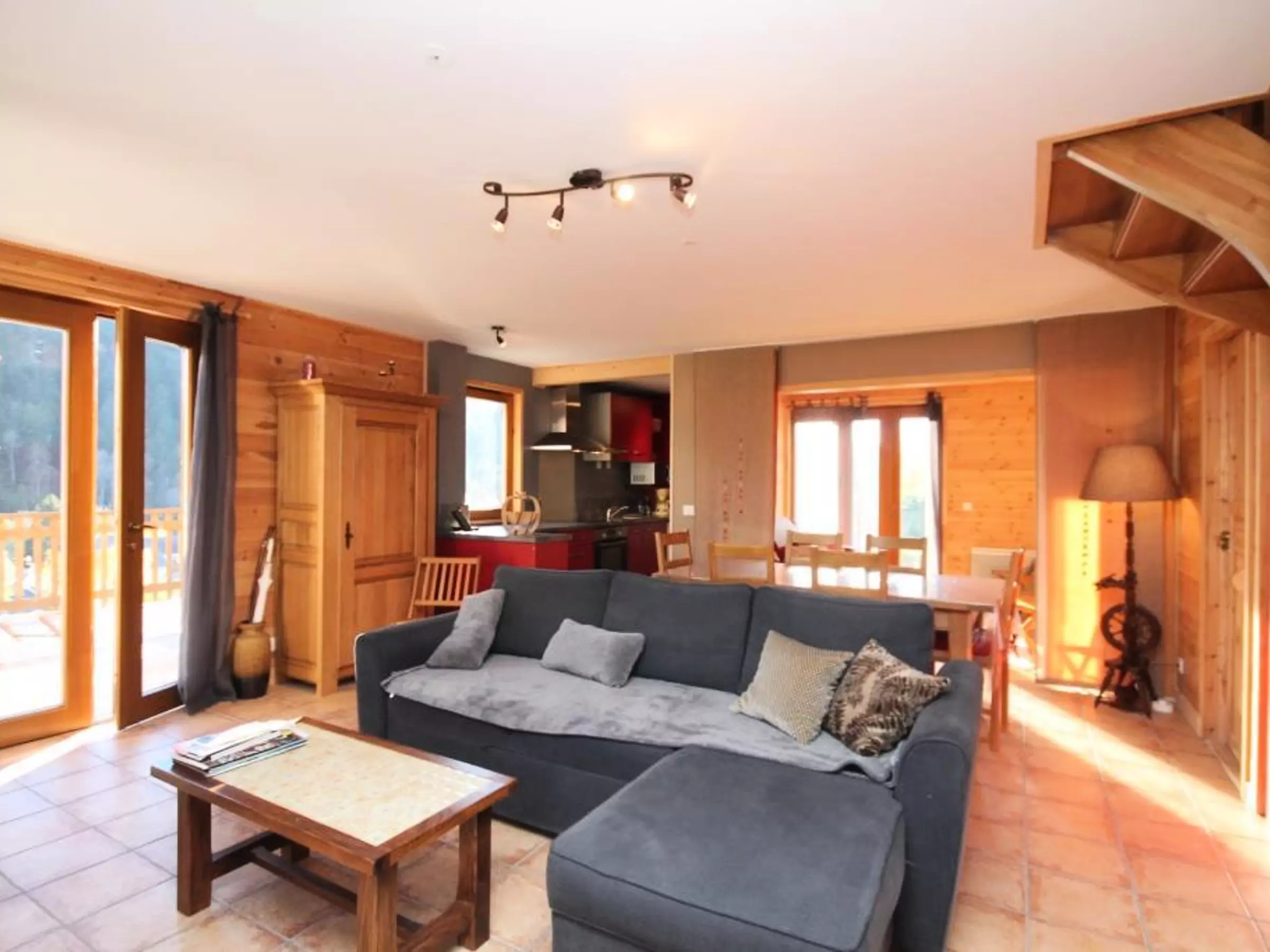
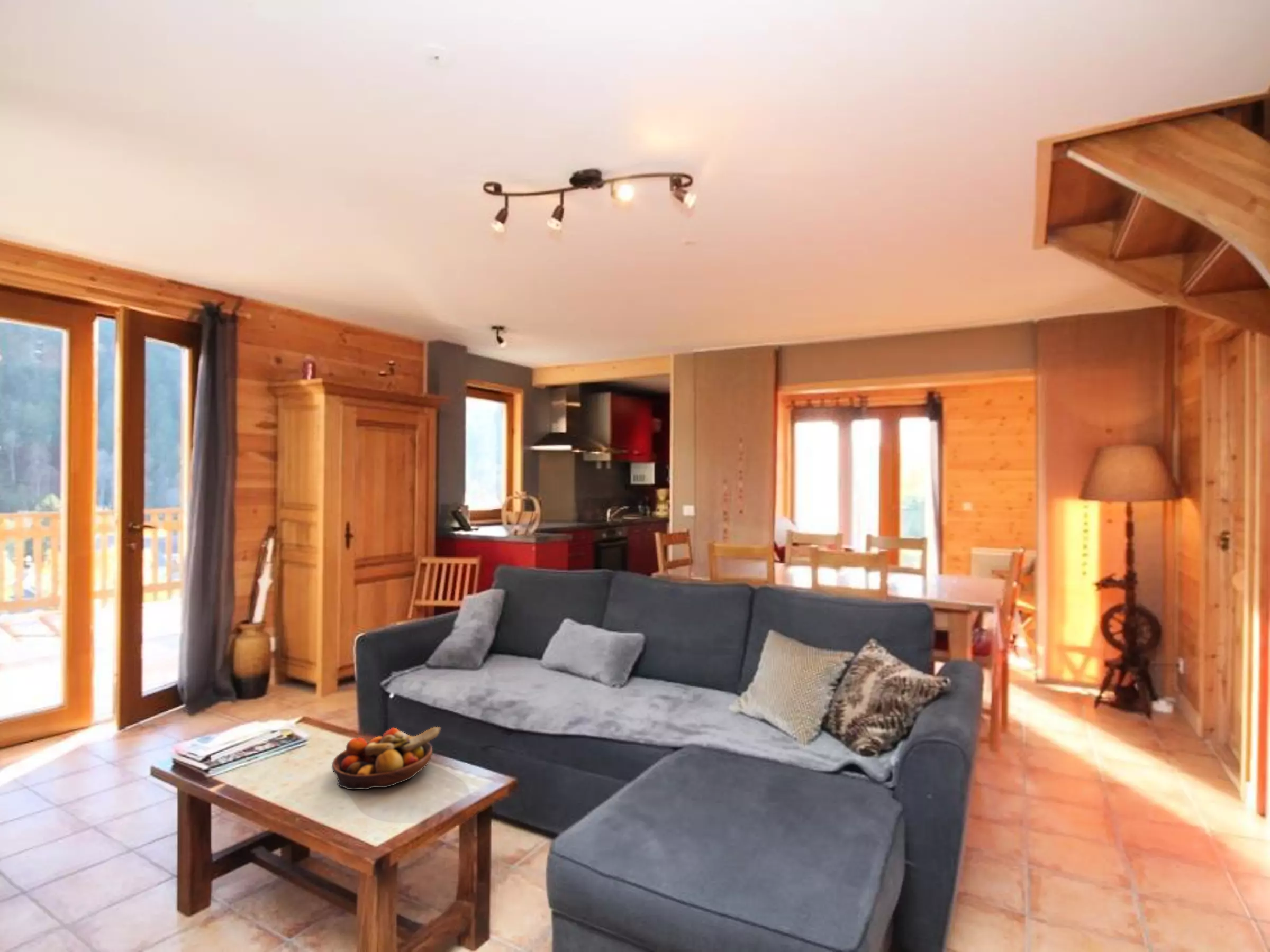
+ fruit bowl (384, 750)
